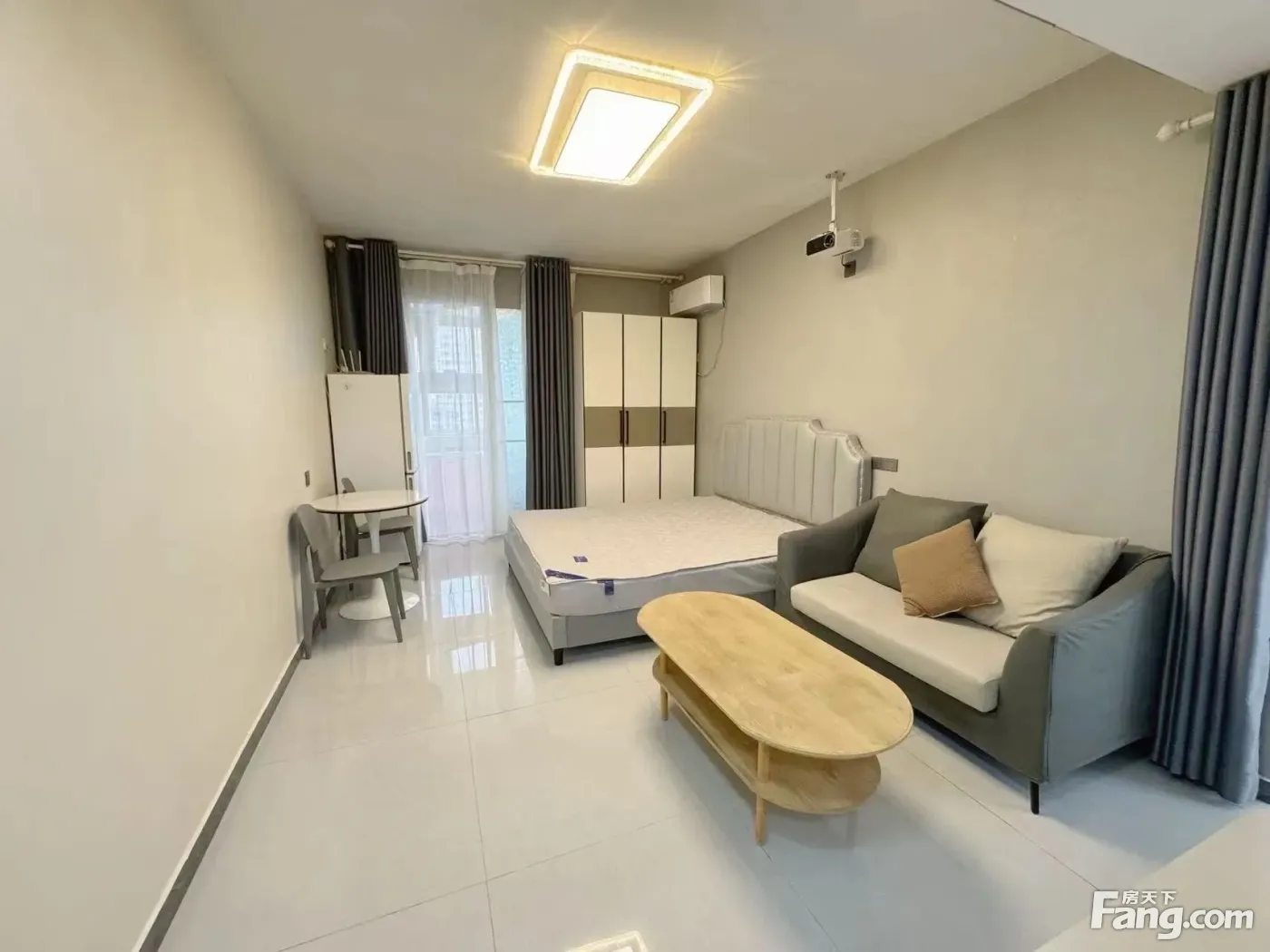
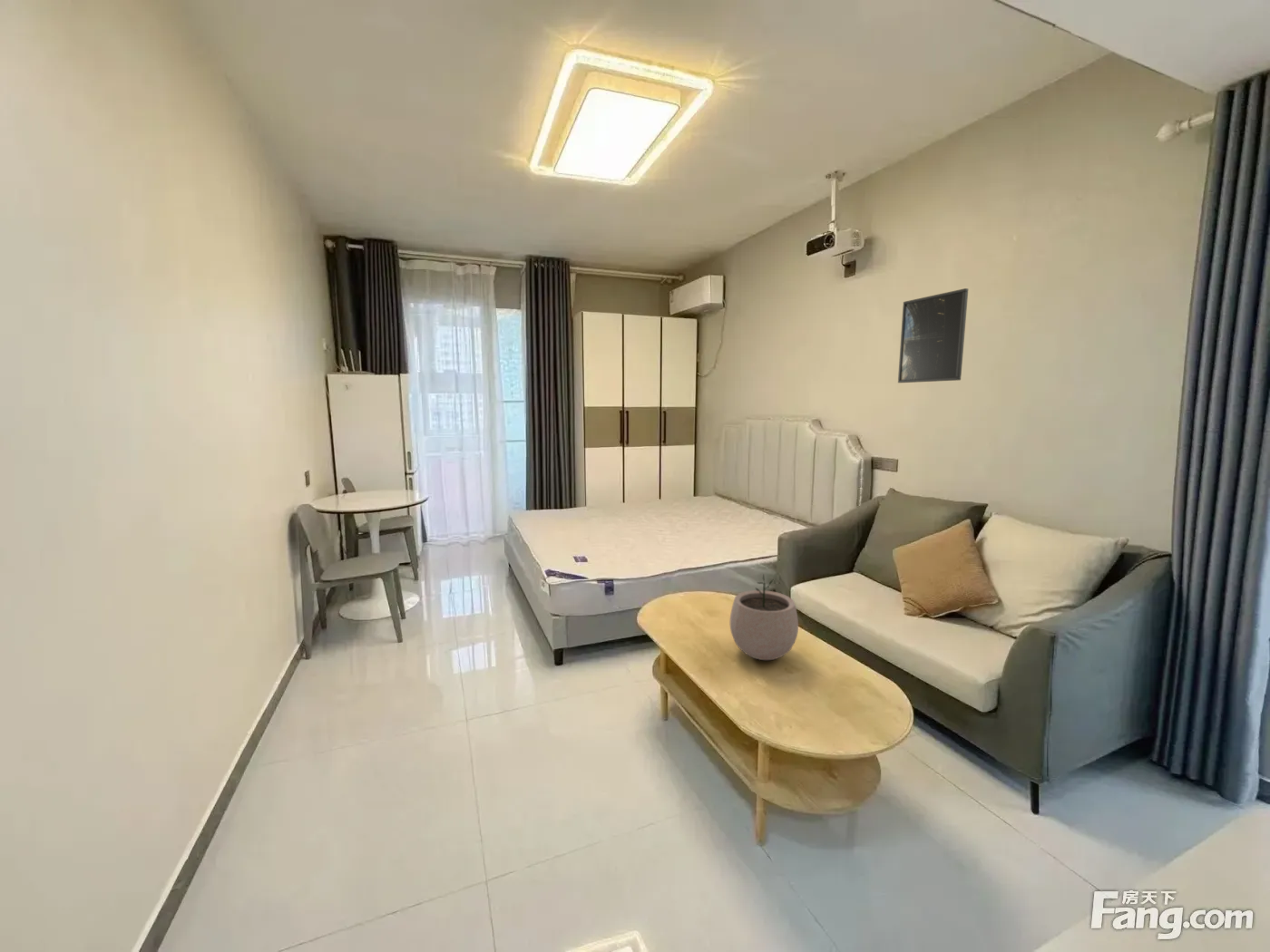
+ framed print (930, 338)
+ plant pot (764, 616)
